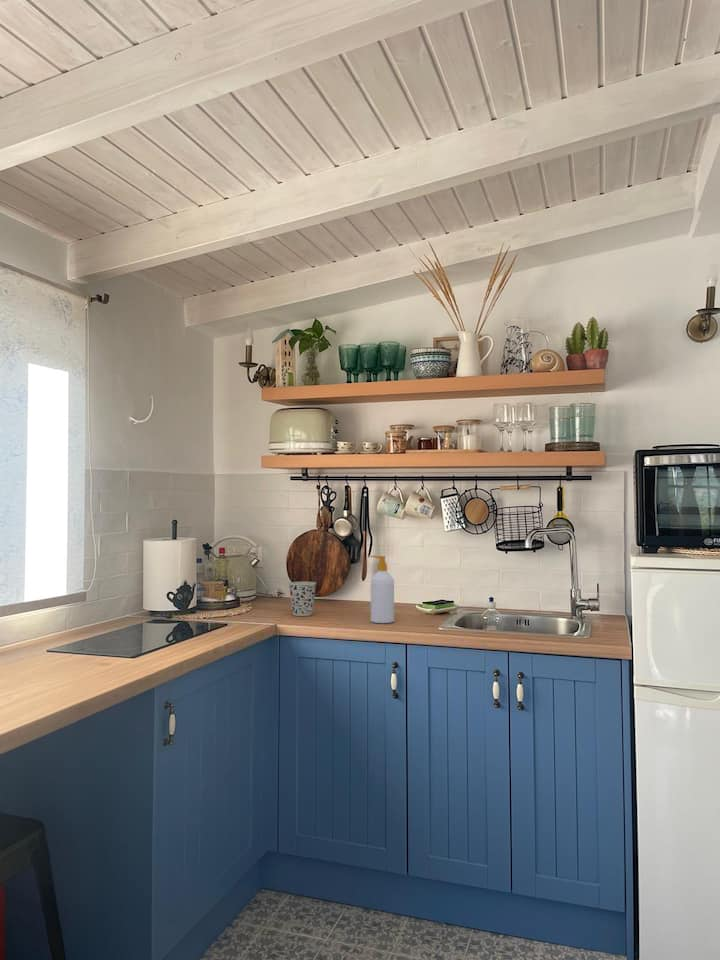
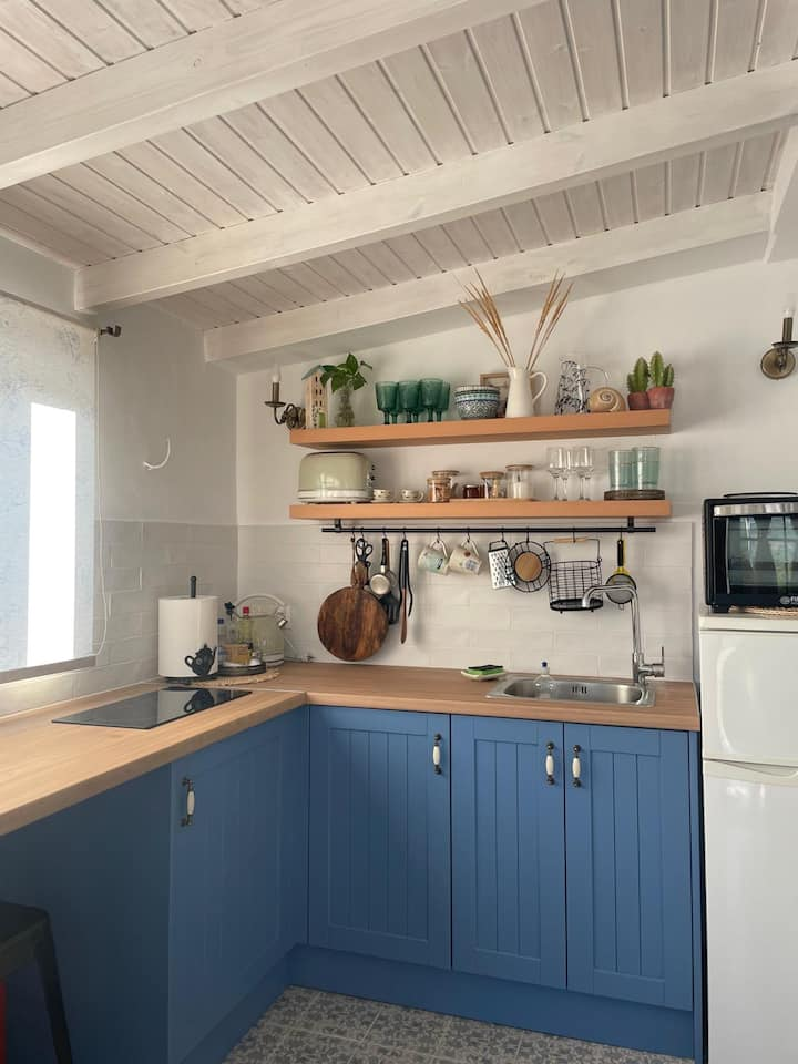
- soap bottle (381, 588)
- cup (302, 598)
